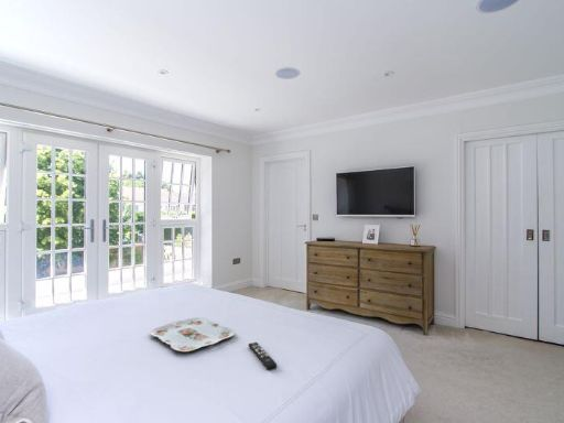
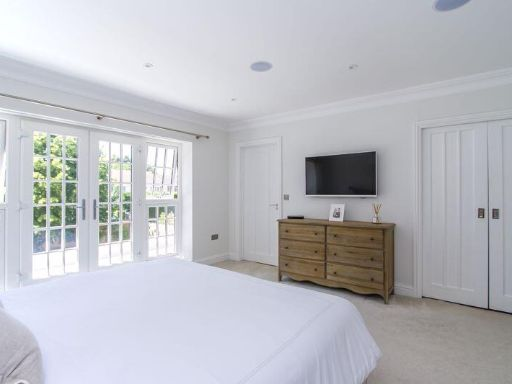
- remote control (261, 355)
- serving tray (192, 333)
